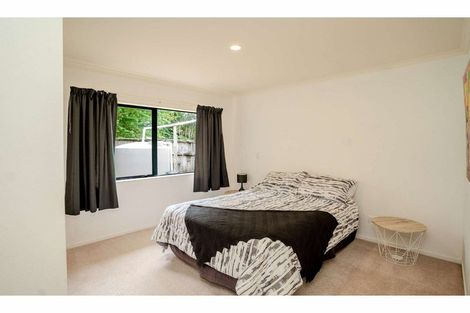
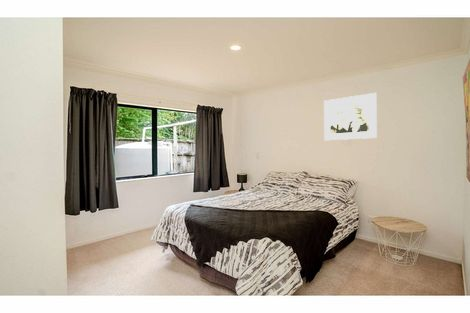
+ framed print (348, 118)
